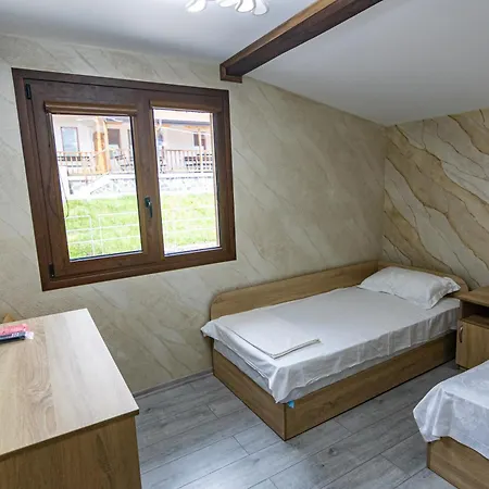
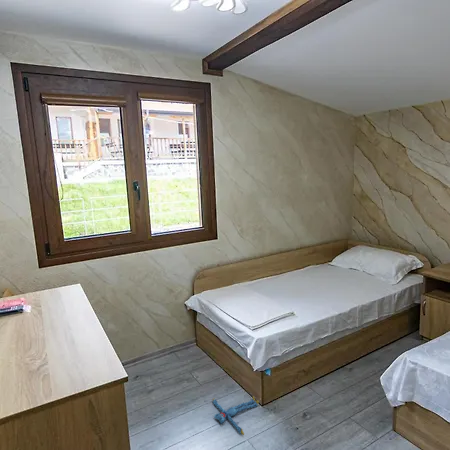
+ plush toy (237, 409)
